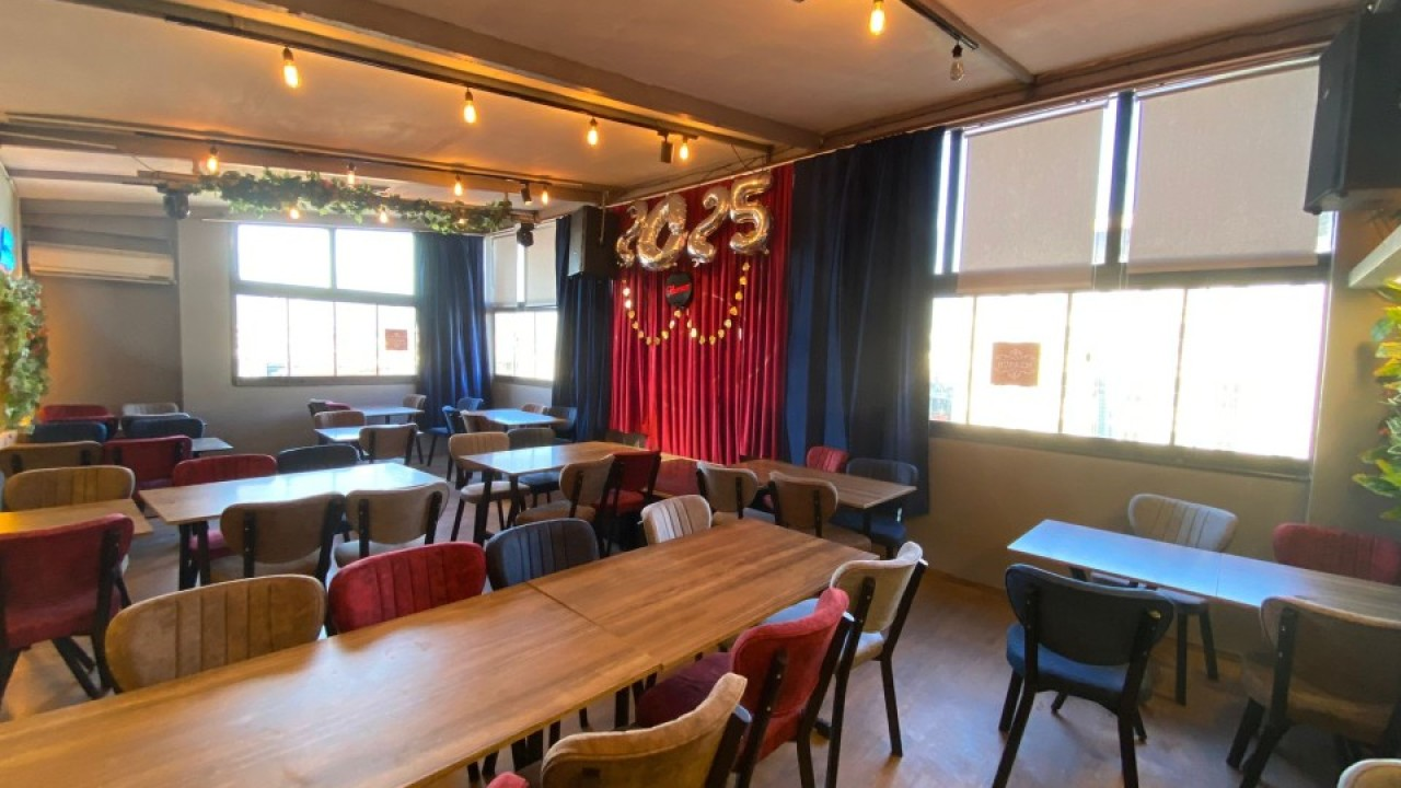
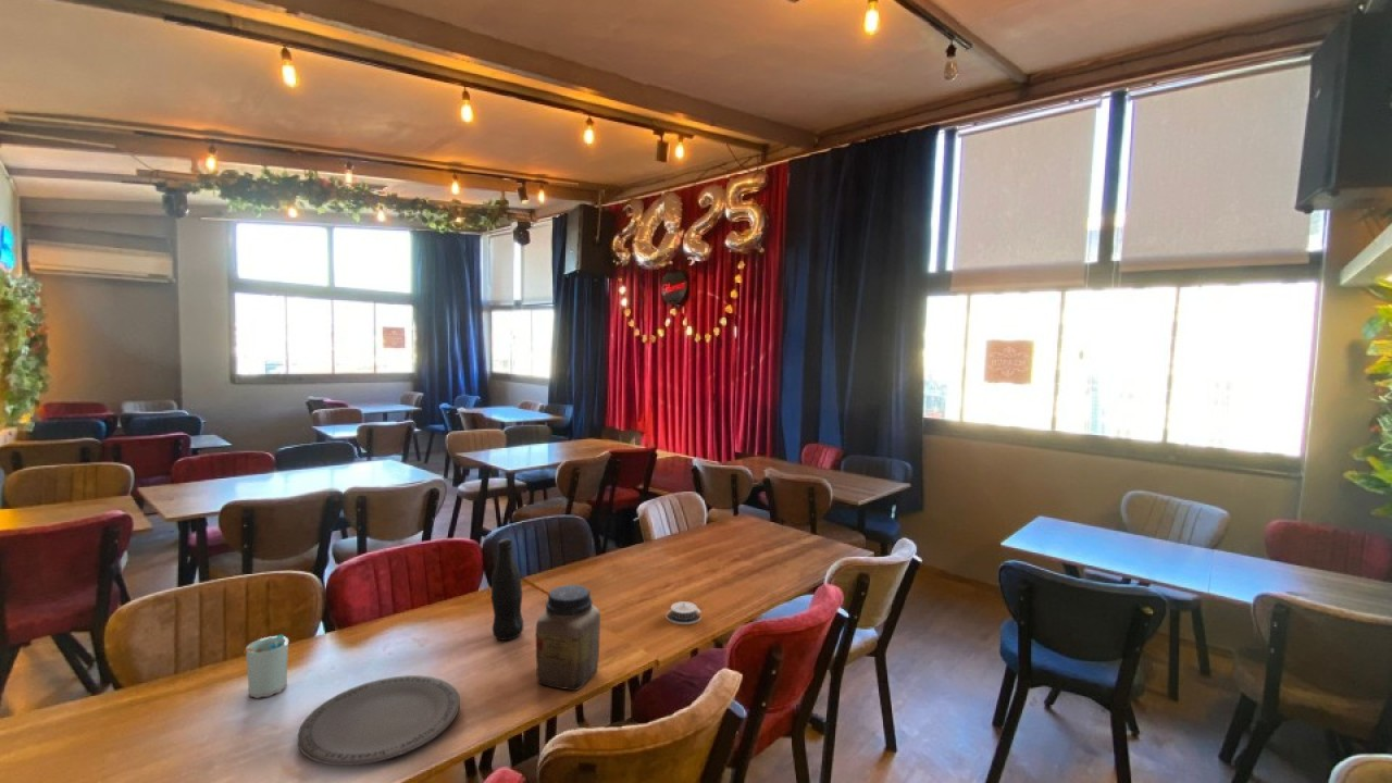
+ architectural model (683, 608)
+ plate (383, 718)
+ jar (569, 633)
+ cup (266, 662)
+ bottle (507, 587)
